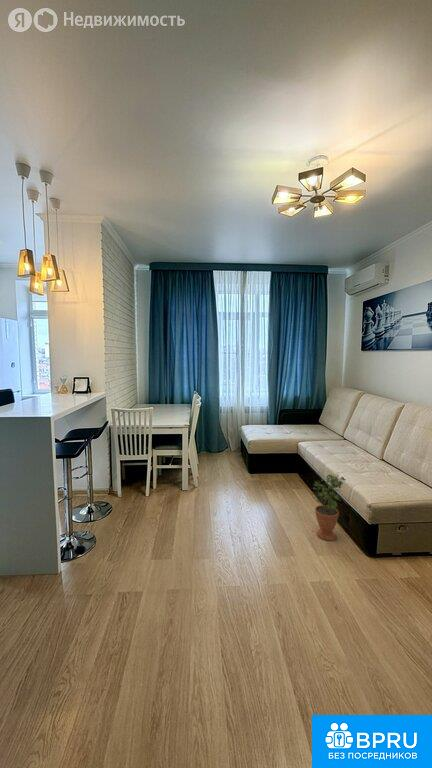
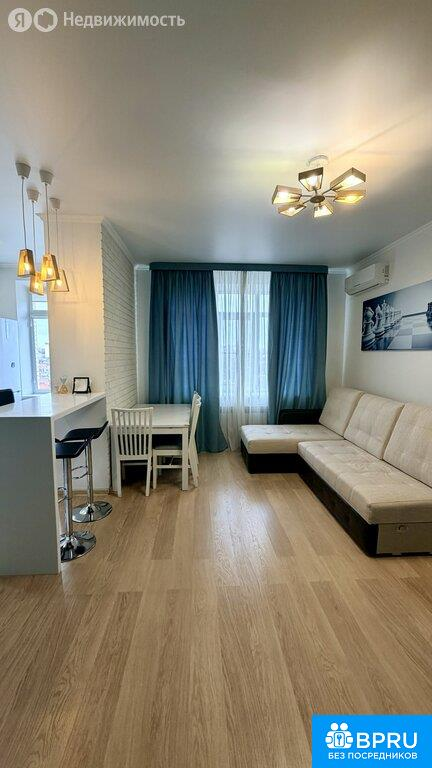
- potted plant (328, 502)
